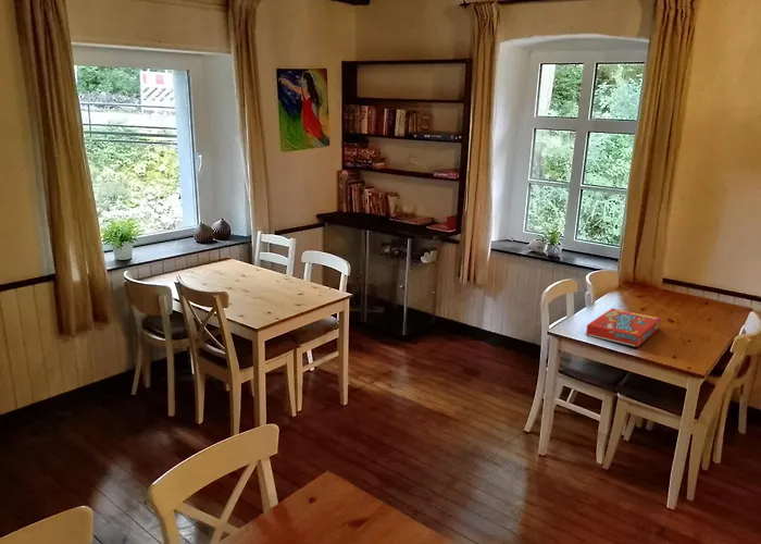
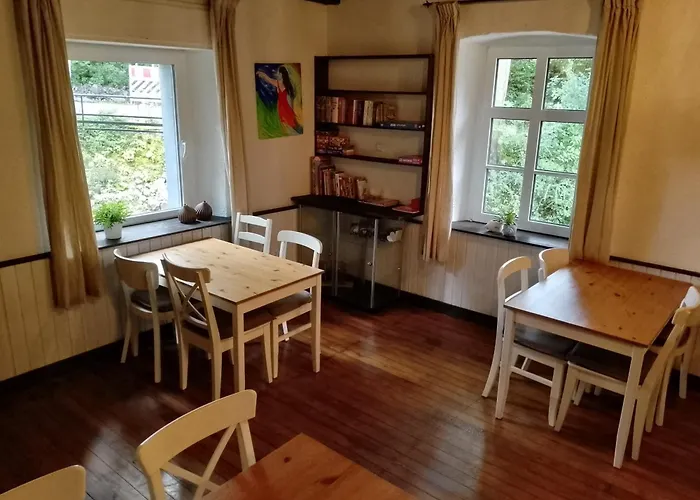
- snack box (624, 325)
